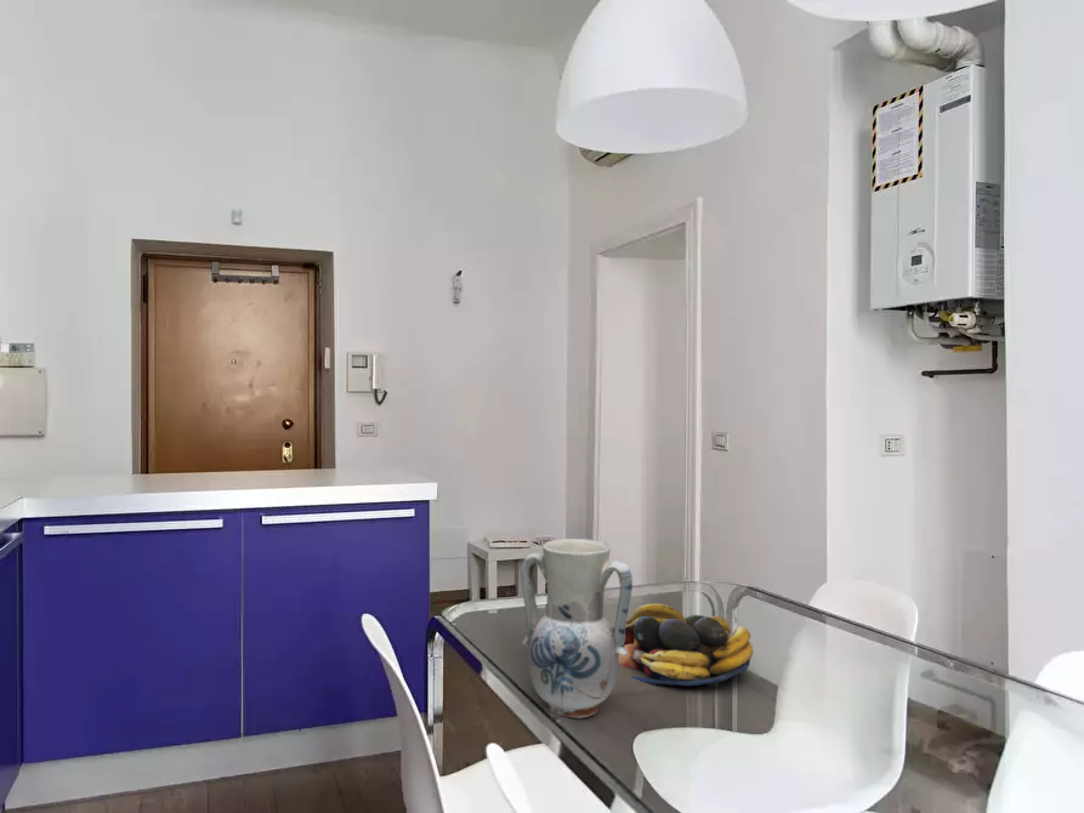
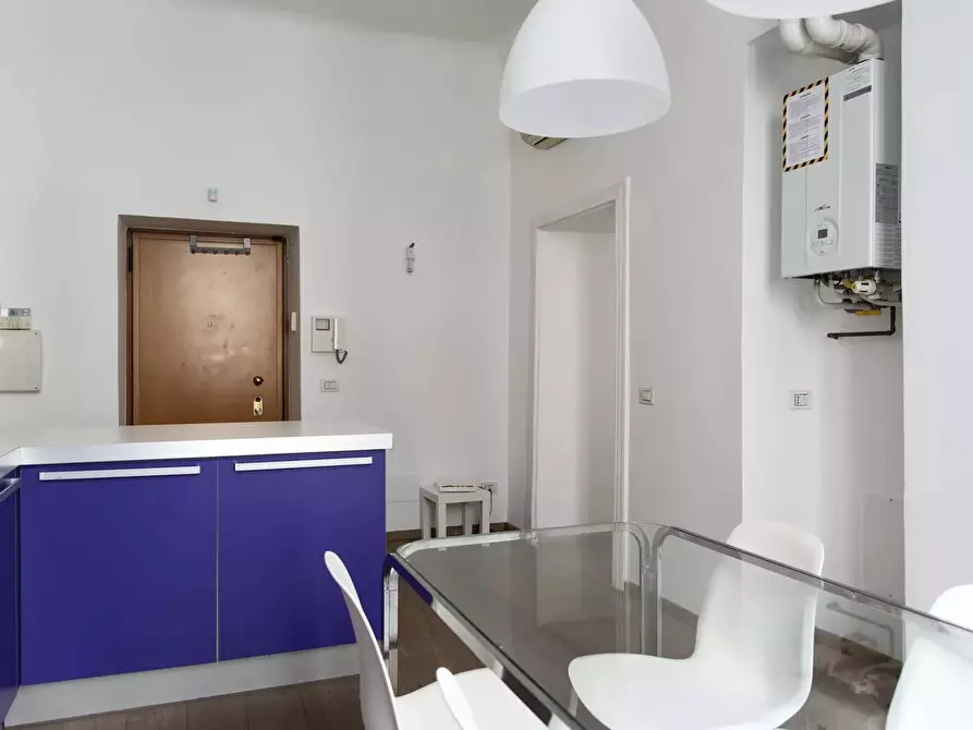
- vase (574, 626)
- fruit bowl (669, 632)
